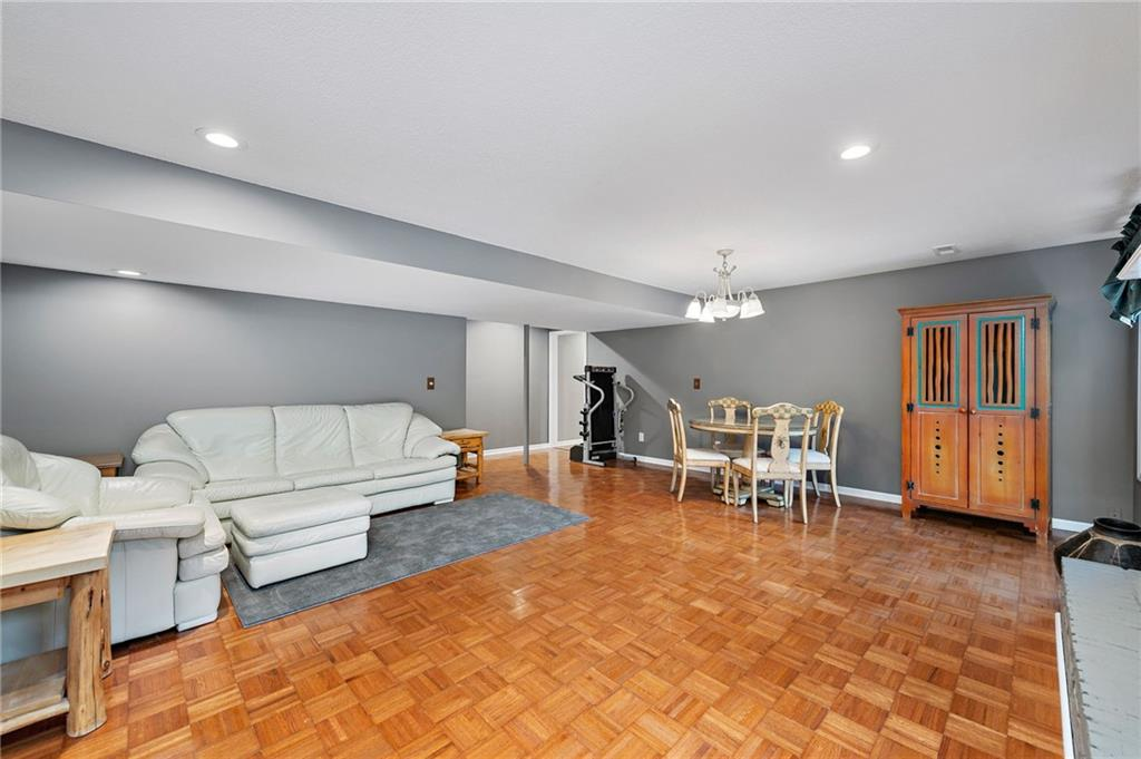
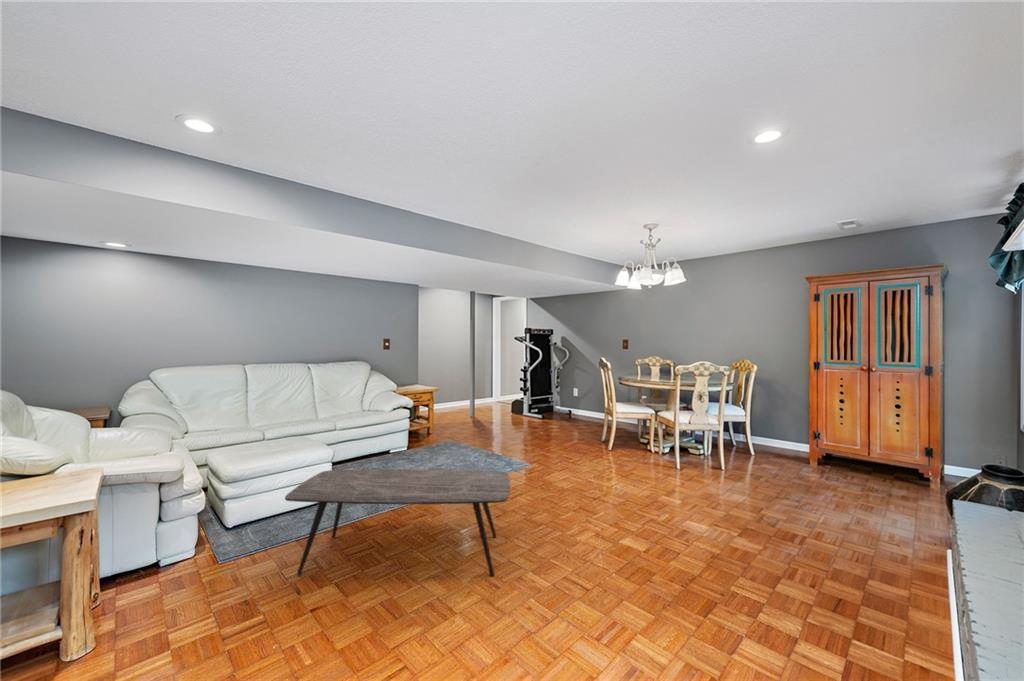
+ coffee table (405, 503)
